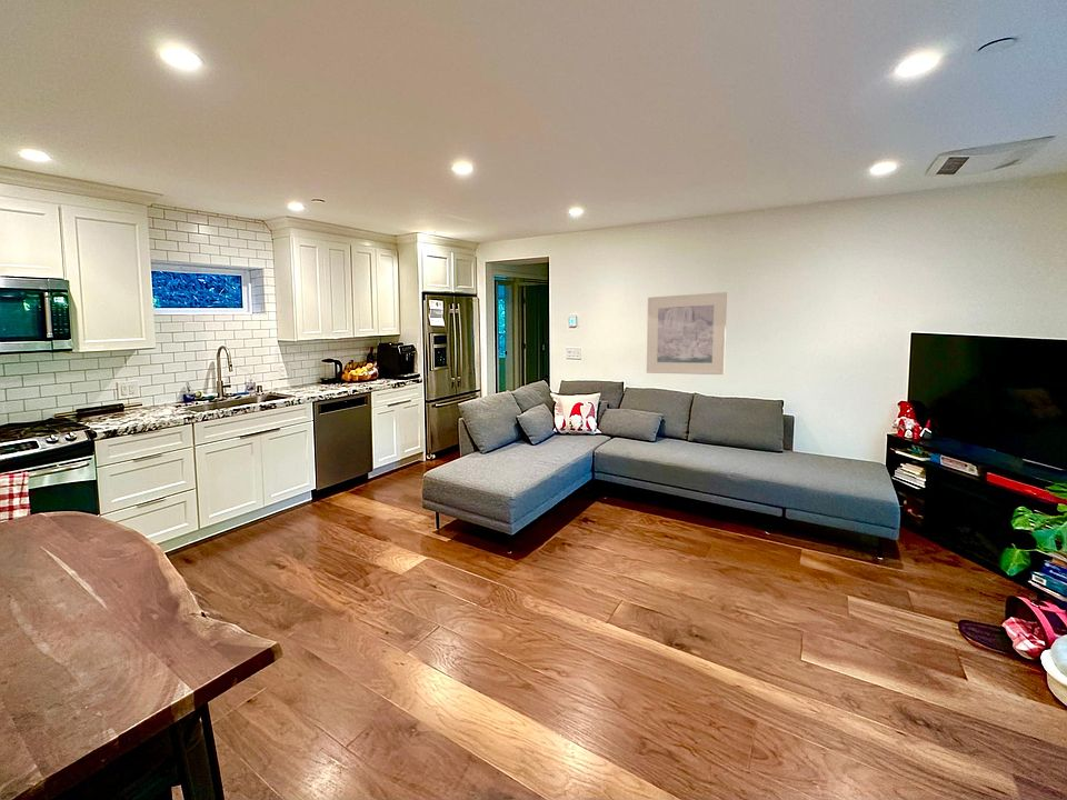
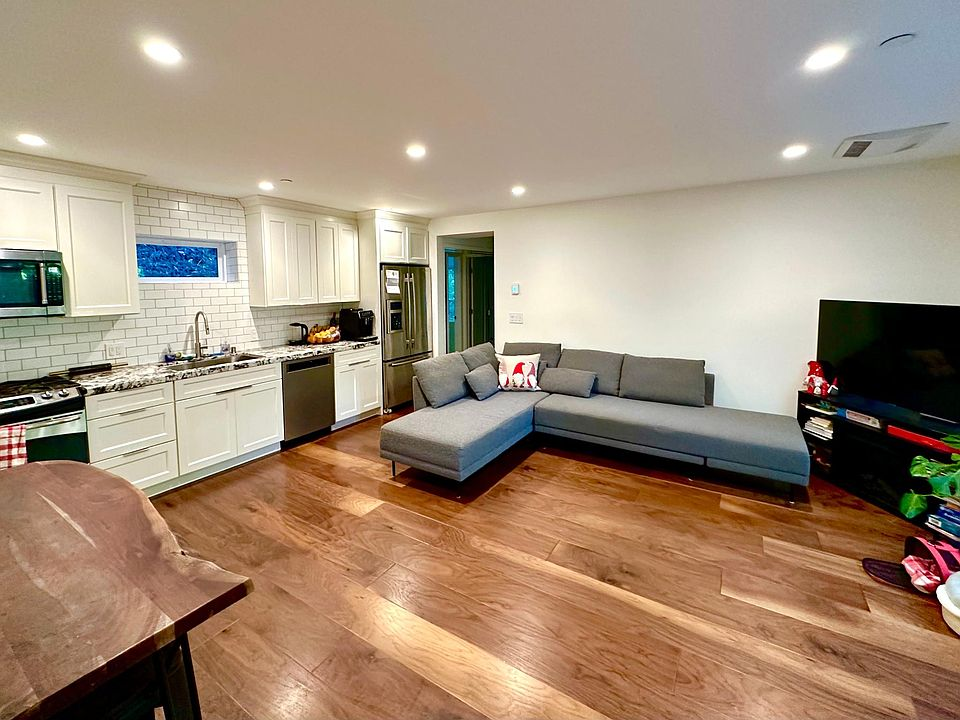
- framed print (685, 334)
